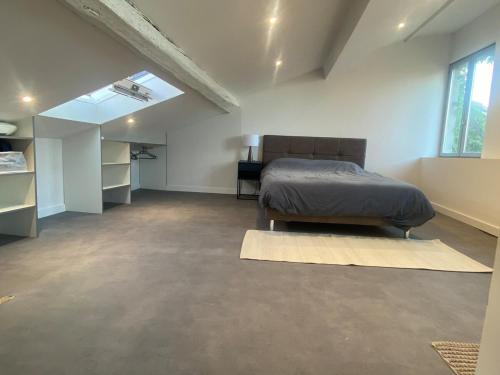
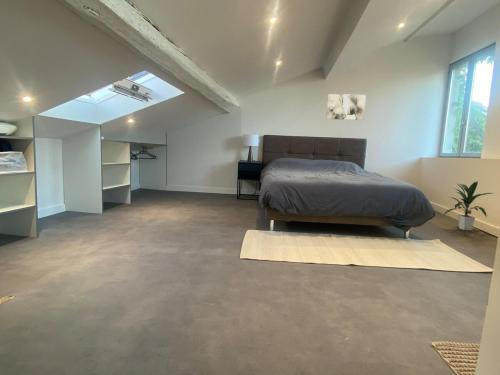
+ indoor plant (465, 204)
+ wall art (345, 107)
